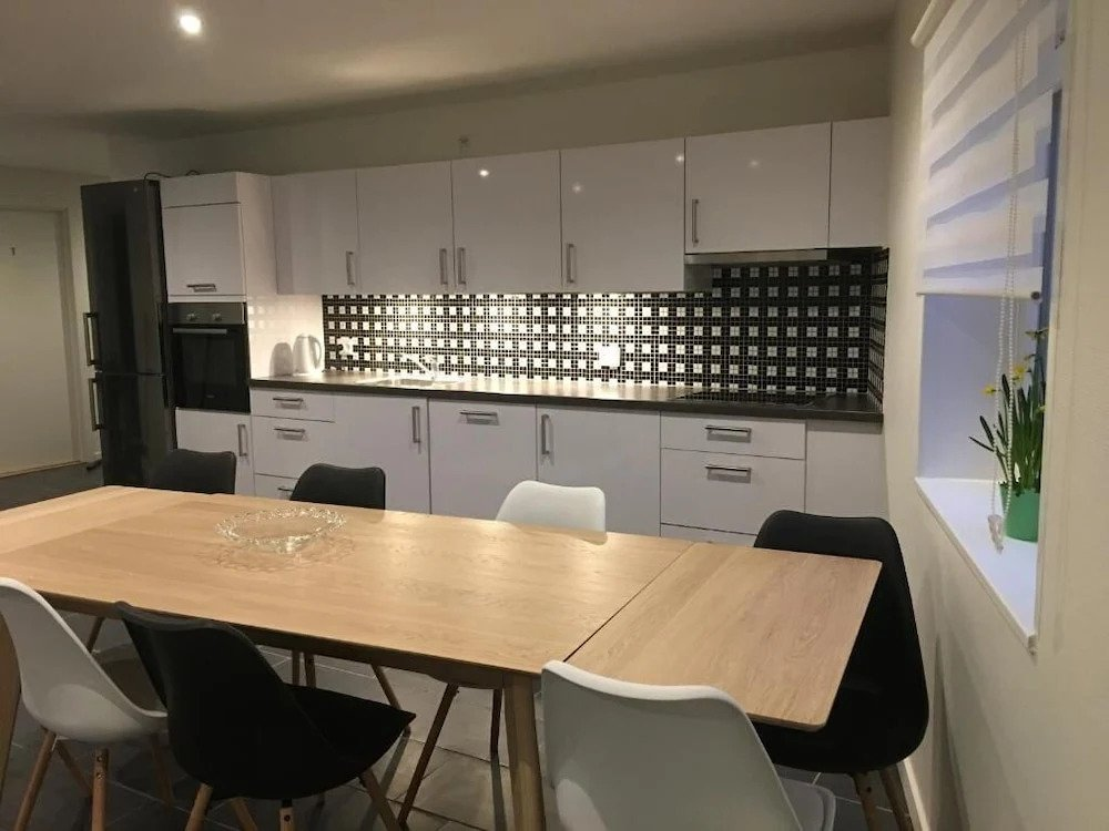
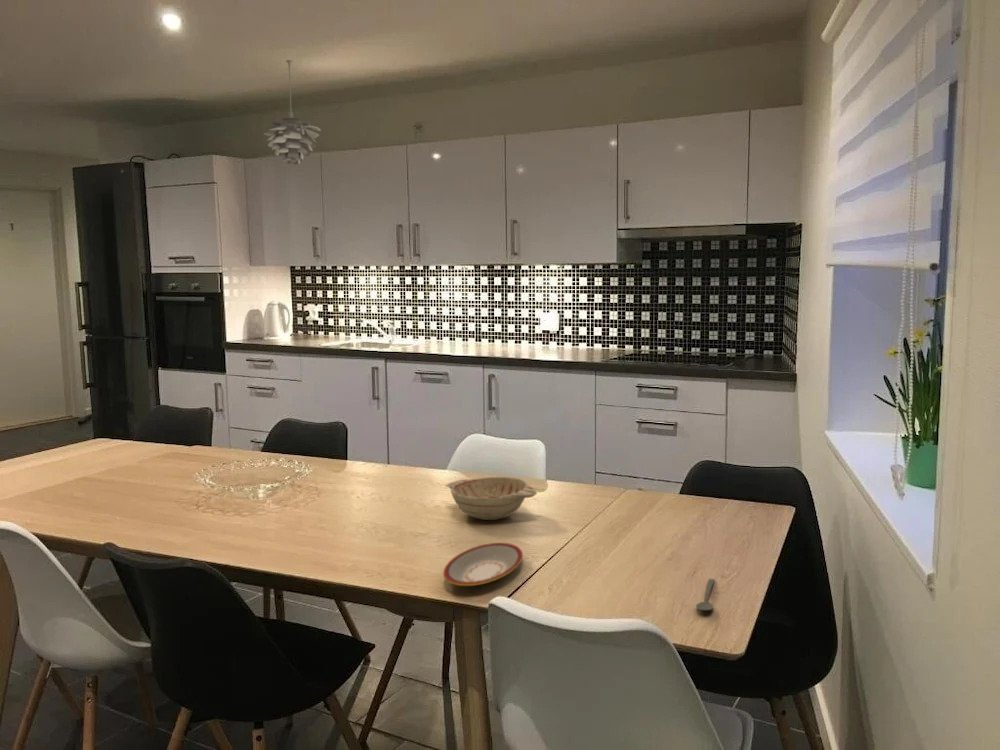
+ pendant light (291, 112)
+ spoon (707, 593)
+ plate (484, 567)
+ decorative bowl (489, 500)
